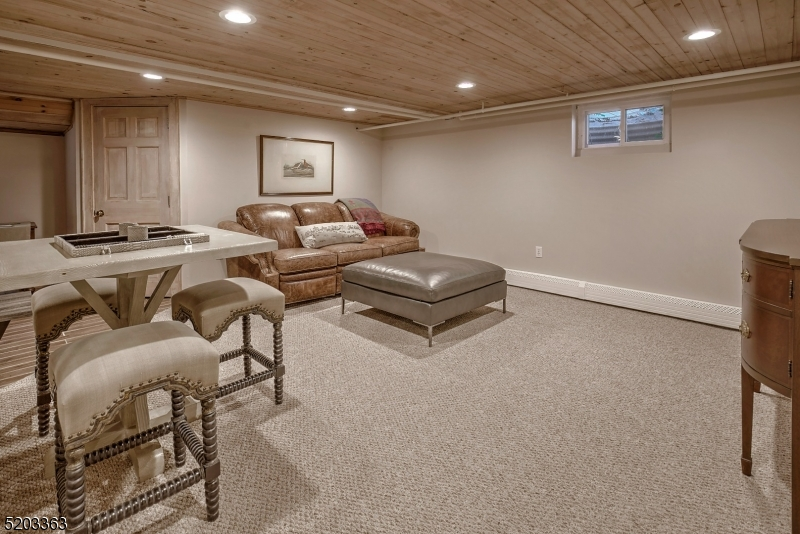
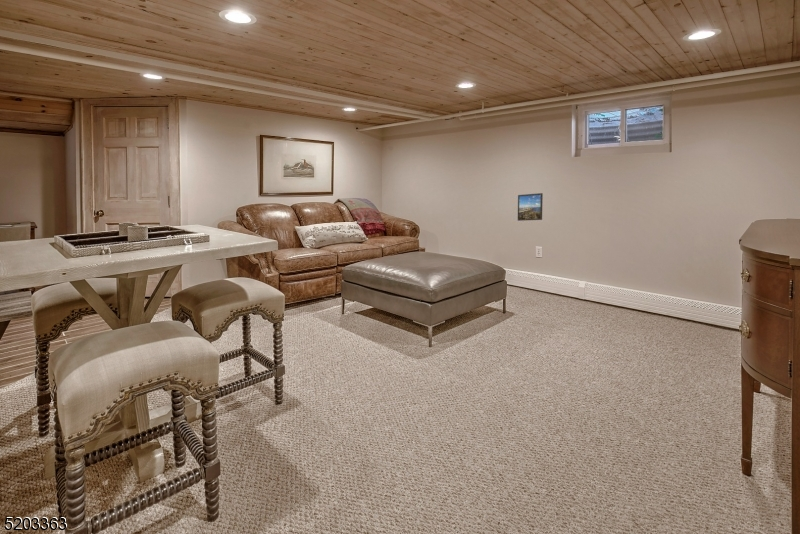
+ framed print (529, 207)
